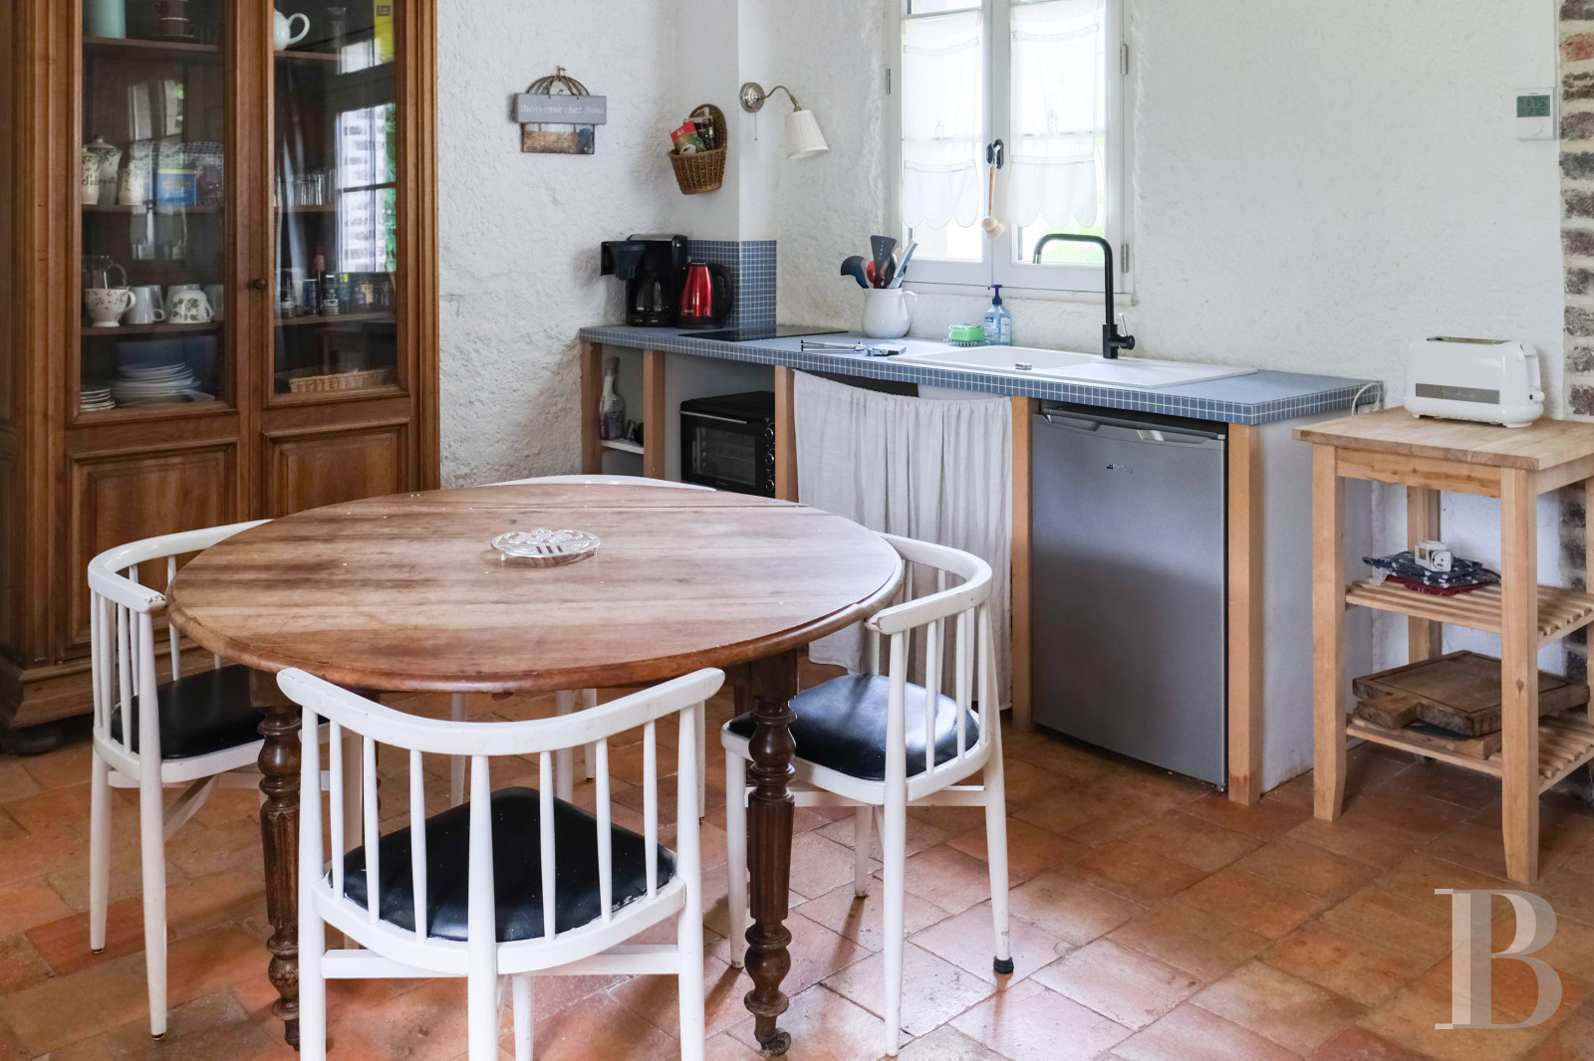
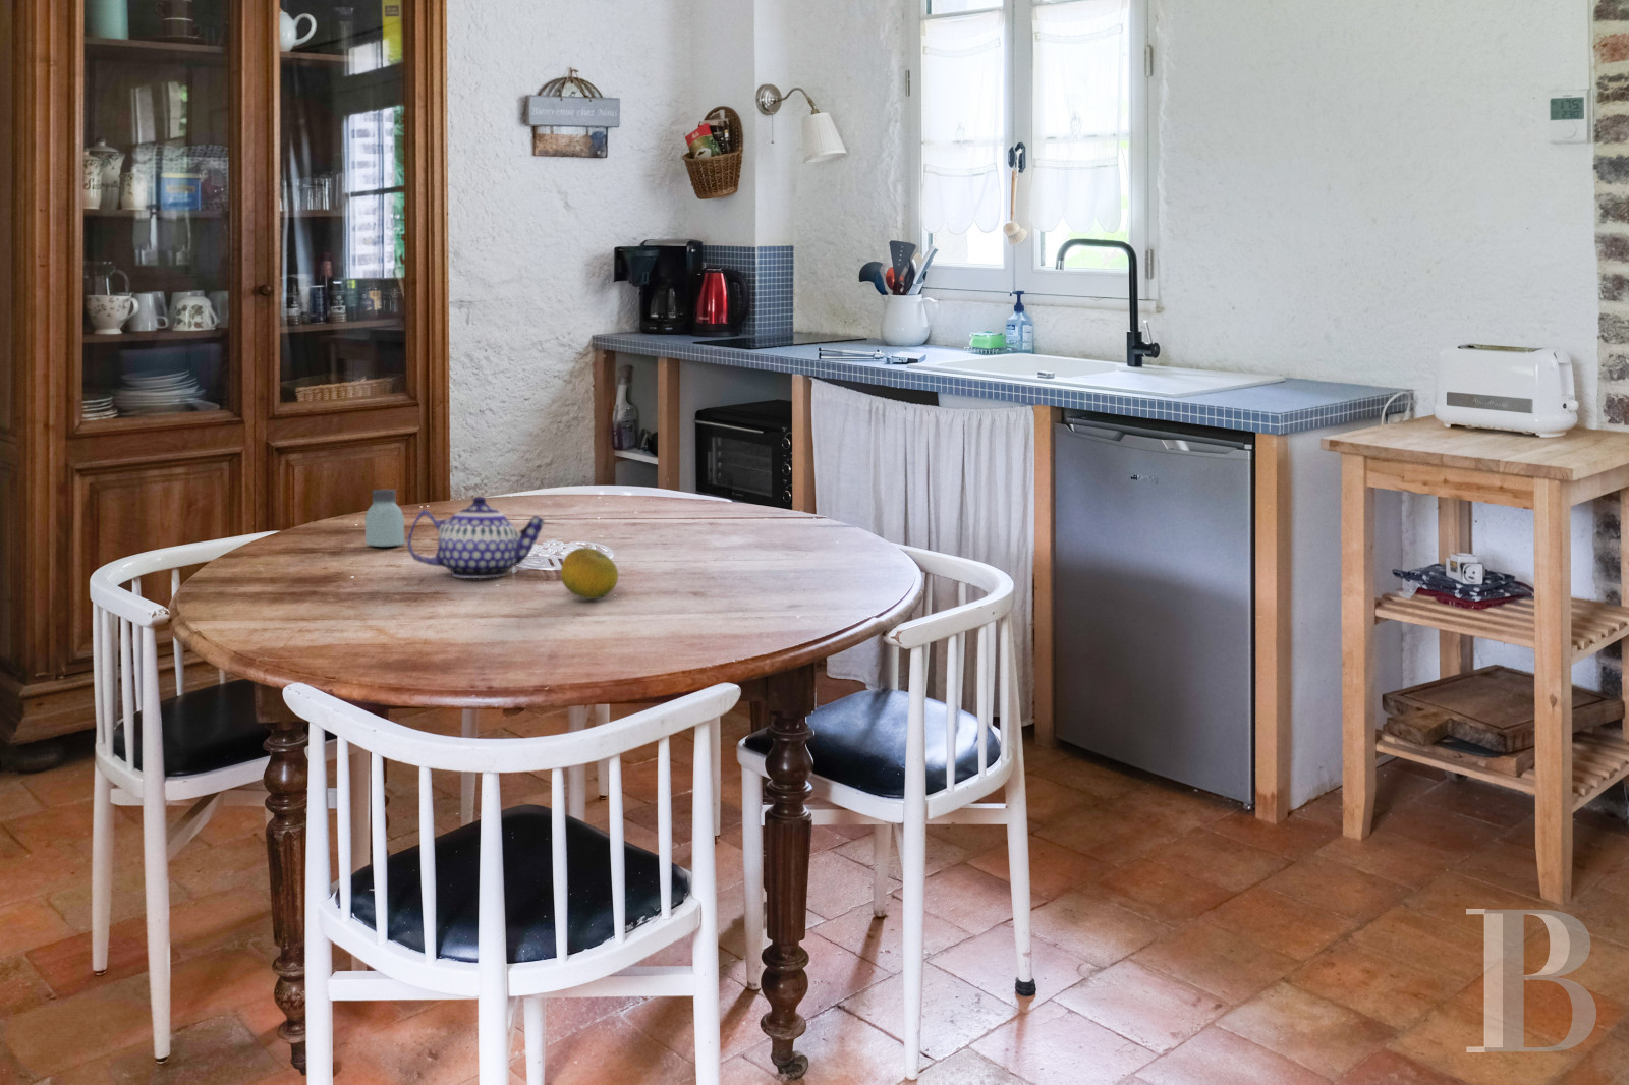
+ teapot (476, 535)
+ fruit (590, 573)
+ saltshaker (384, 517)
